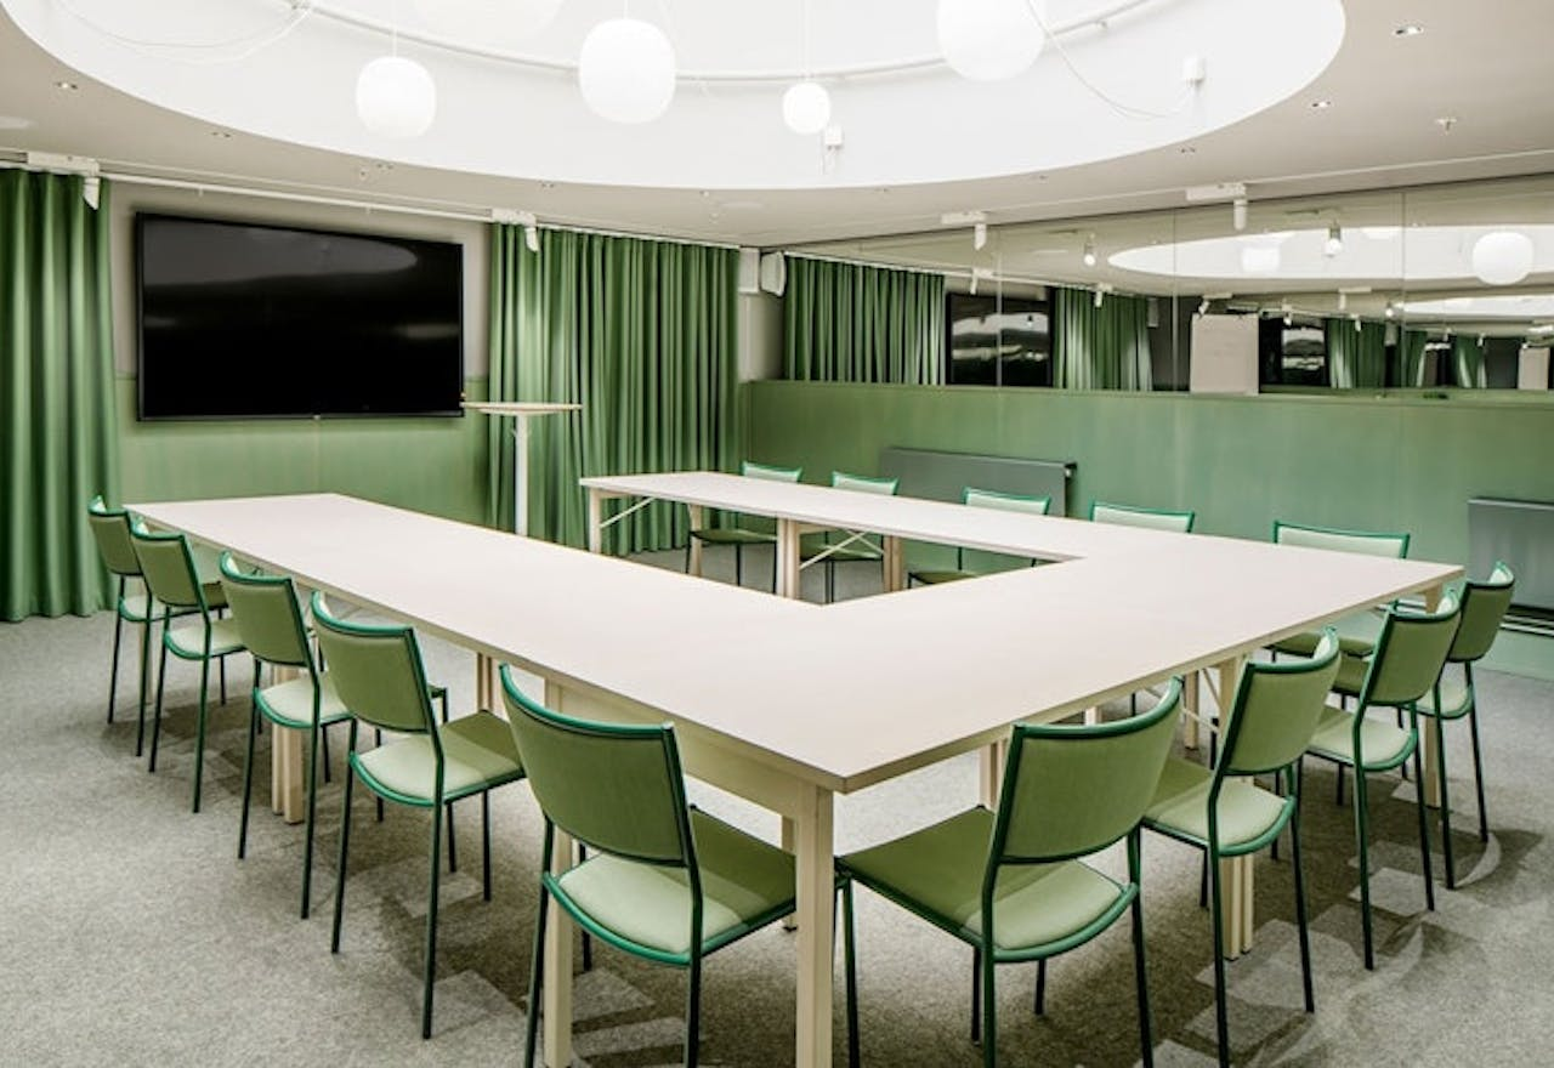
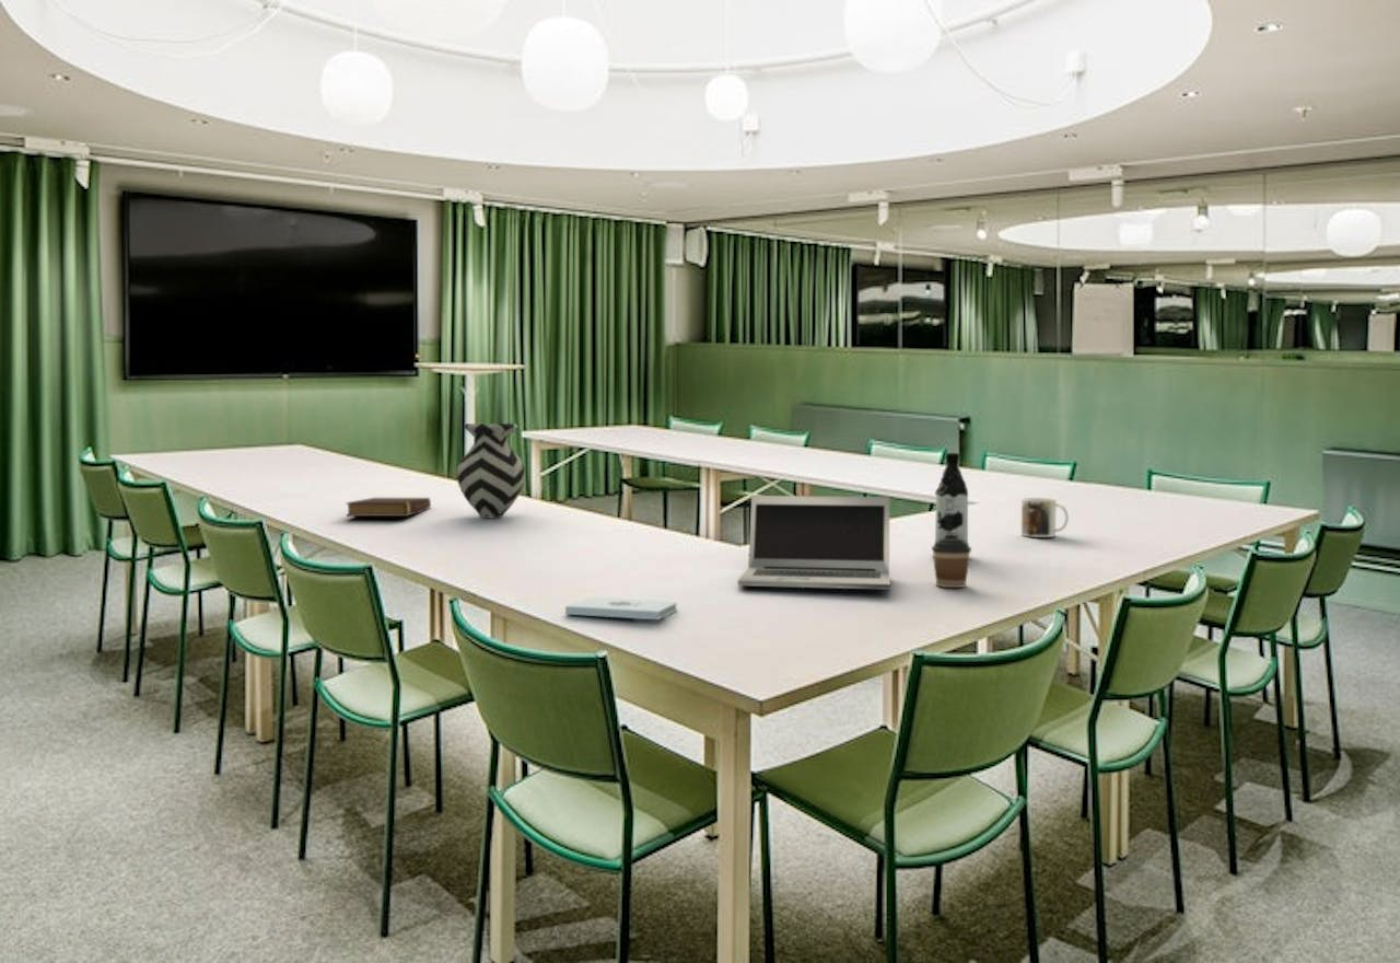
+ laptop (816, 539)
+ mug (1041, 517)
+ notepad (622, 607)
+ vase (491, 471)
+ coffee cup (950, 560)
+ water bottle (952, 504)
+ book (389, 507)
